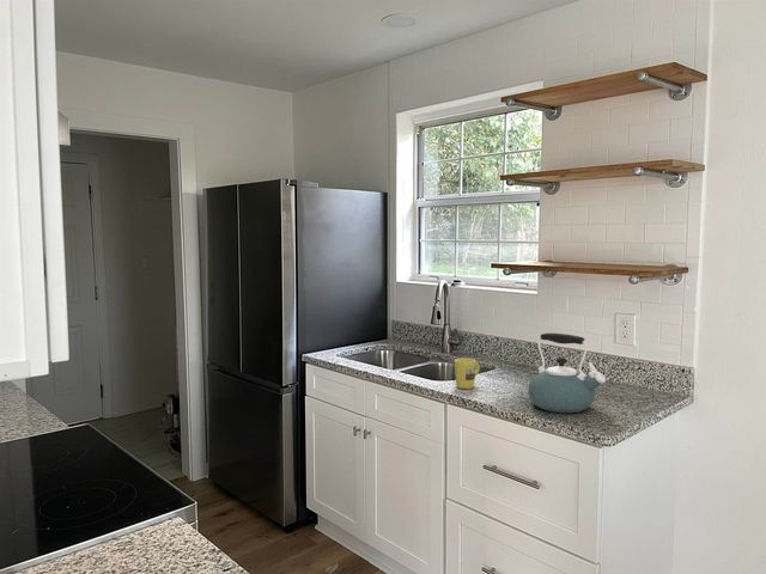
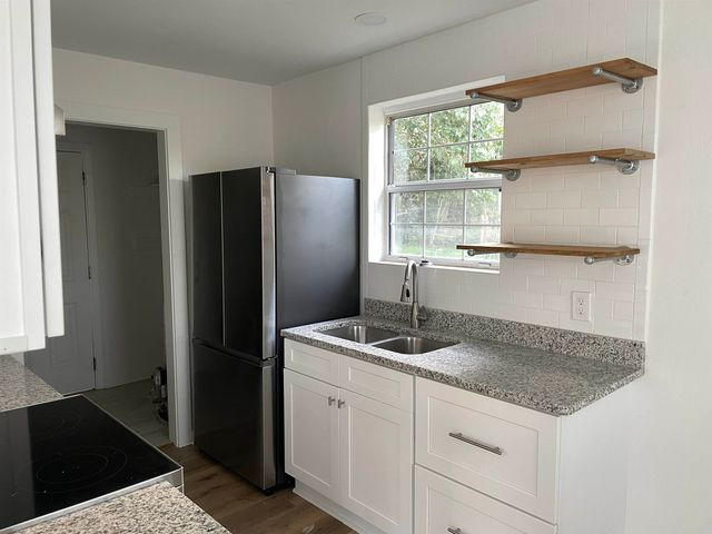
- kettle (567, 371)
- mug (468, 372)
